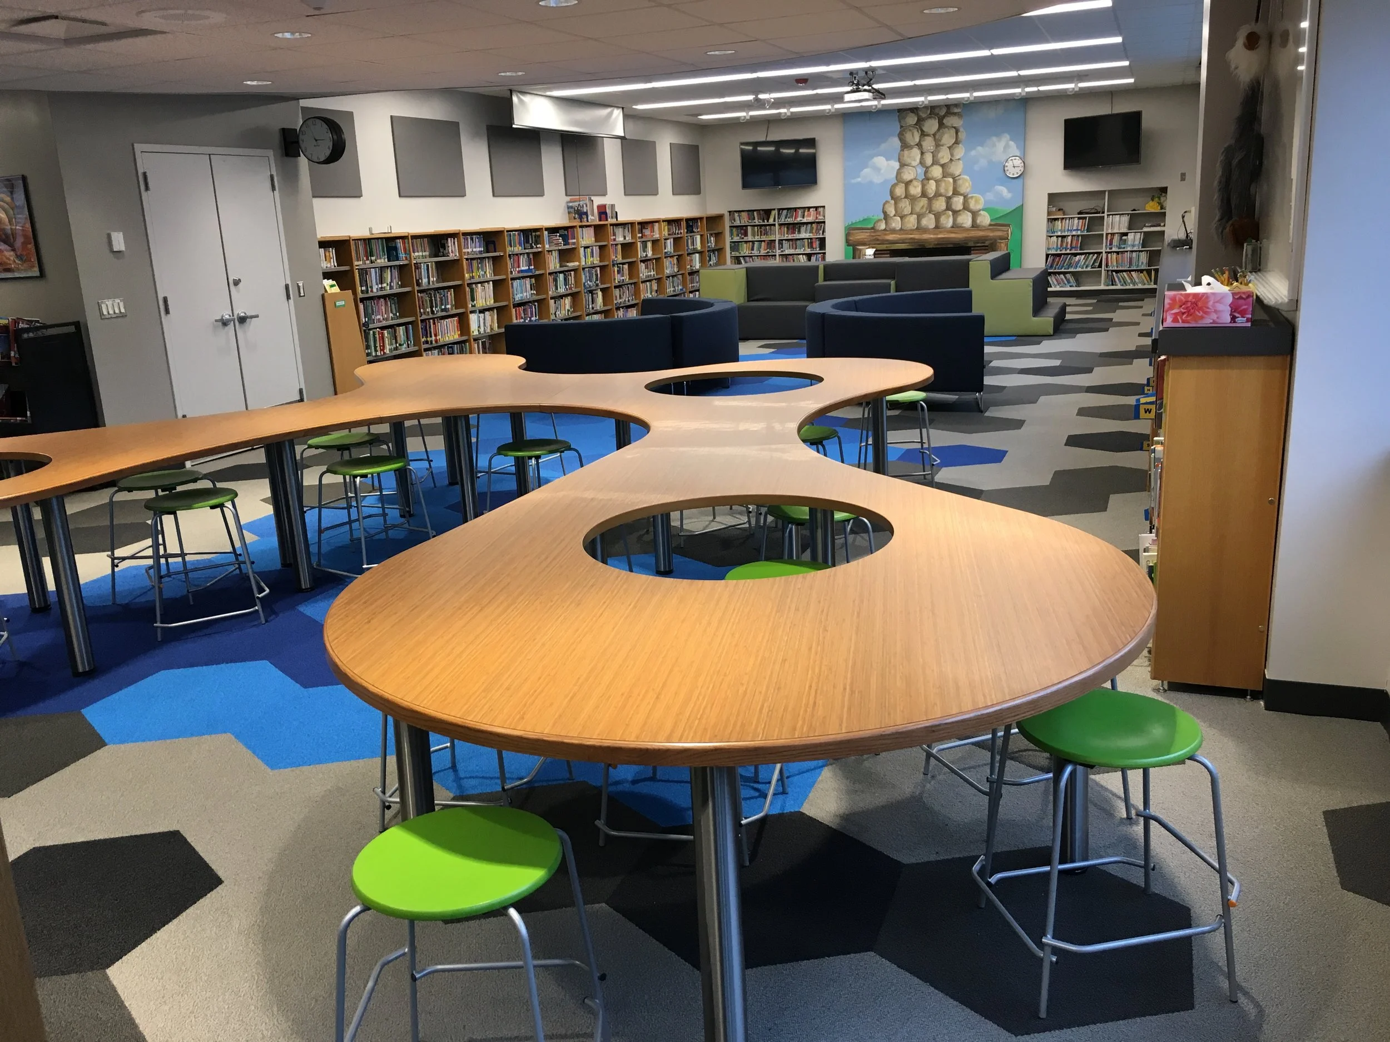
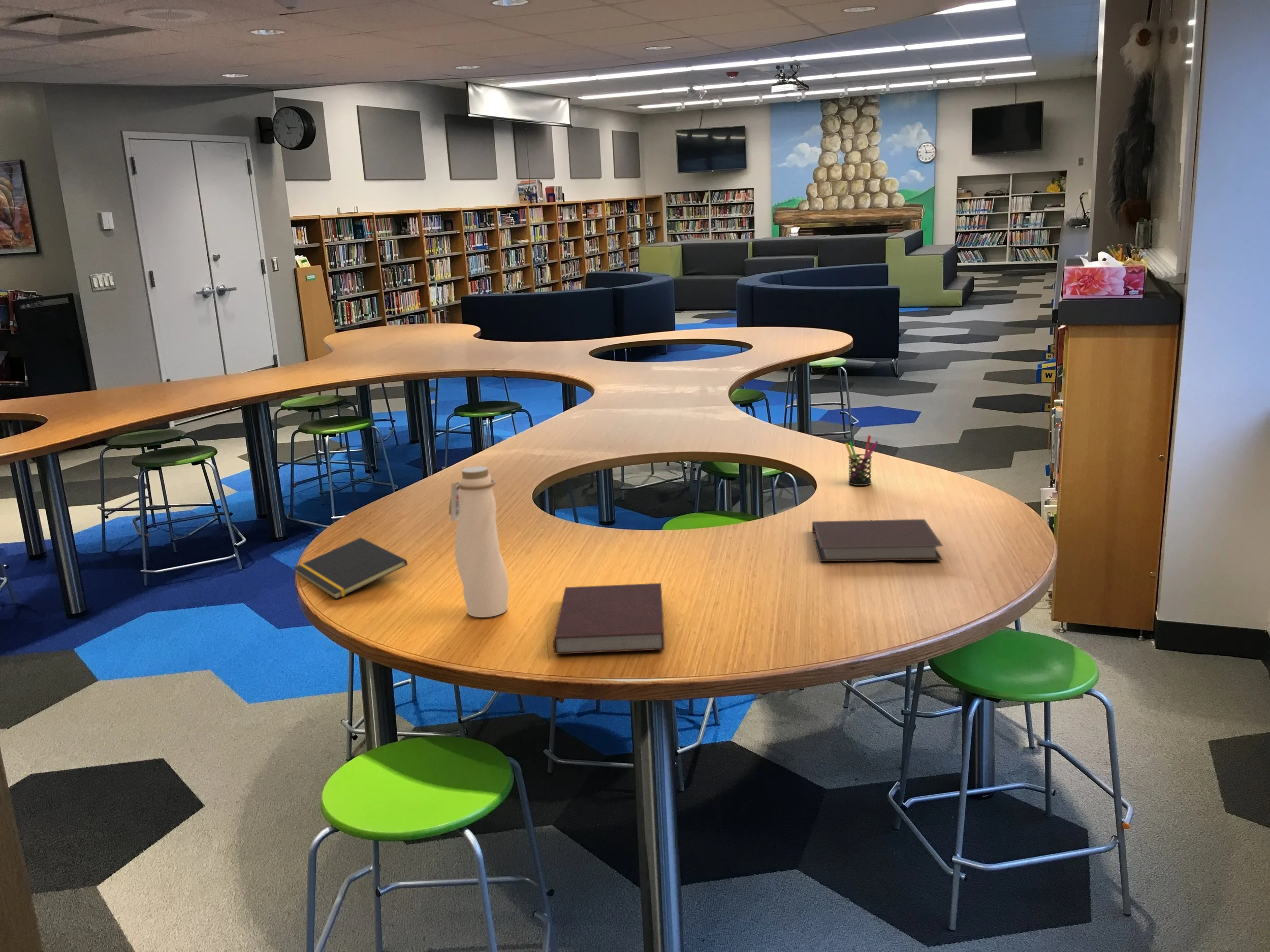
+ notepad (349, 566)
+ pen holder (859, 459)
+ notebook (611, 616)
+ notebook (874, 539)
+ water bottle (477, 541)
